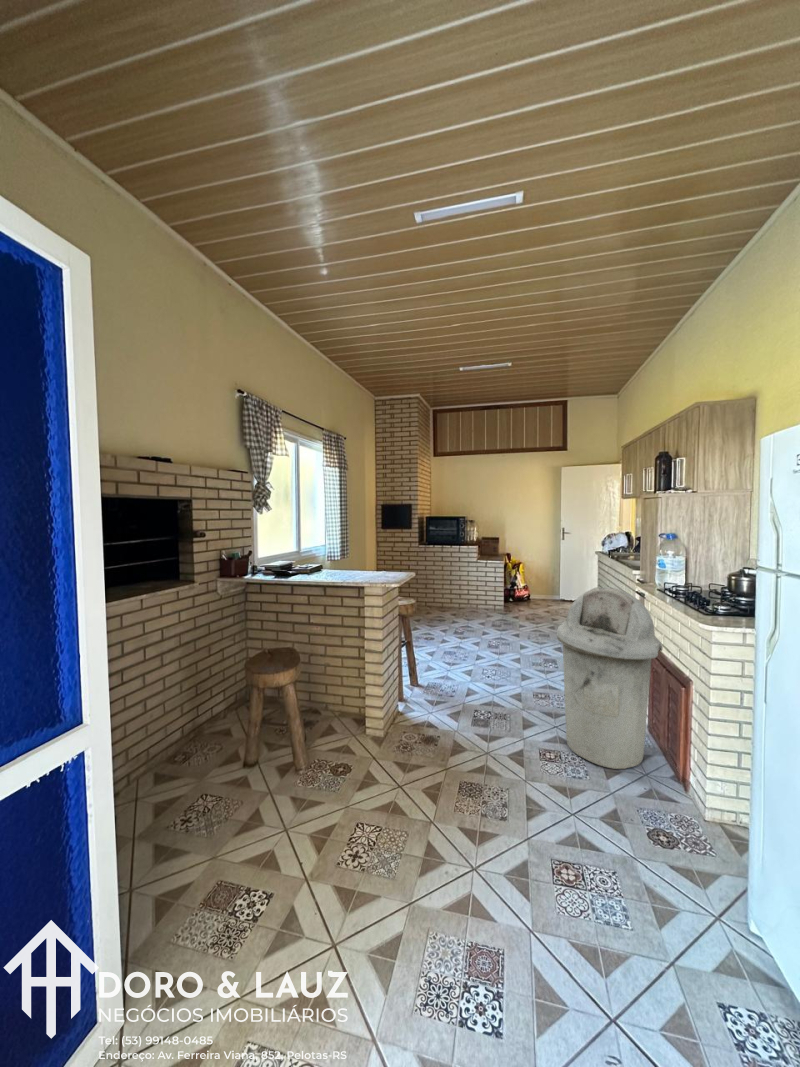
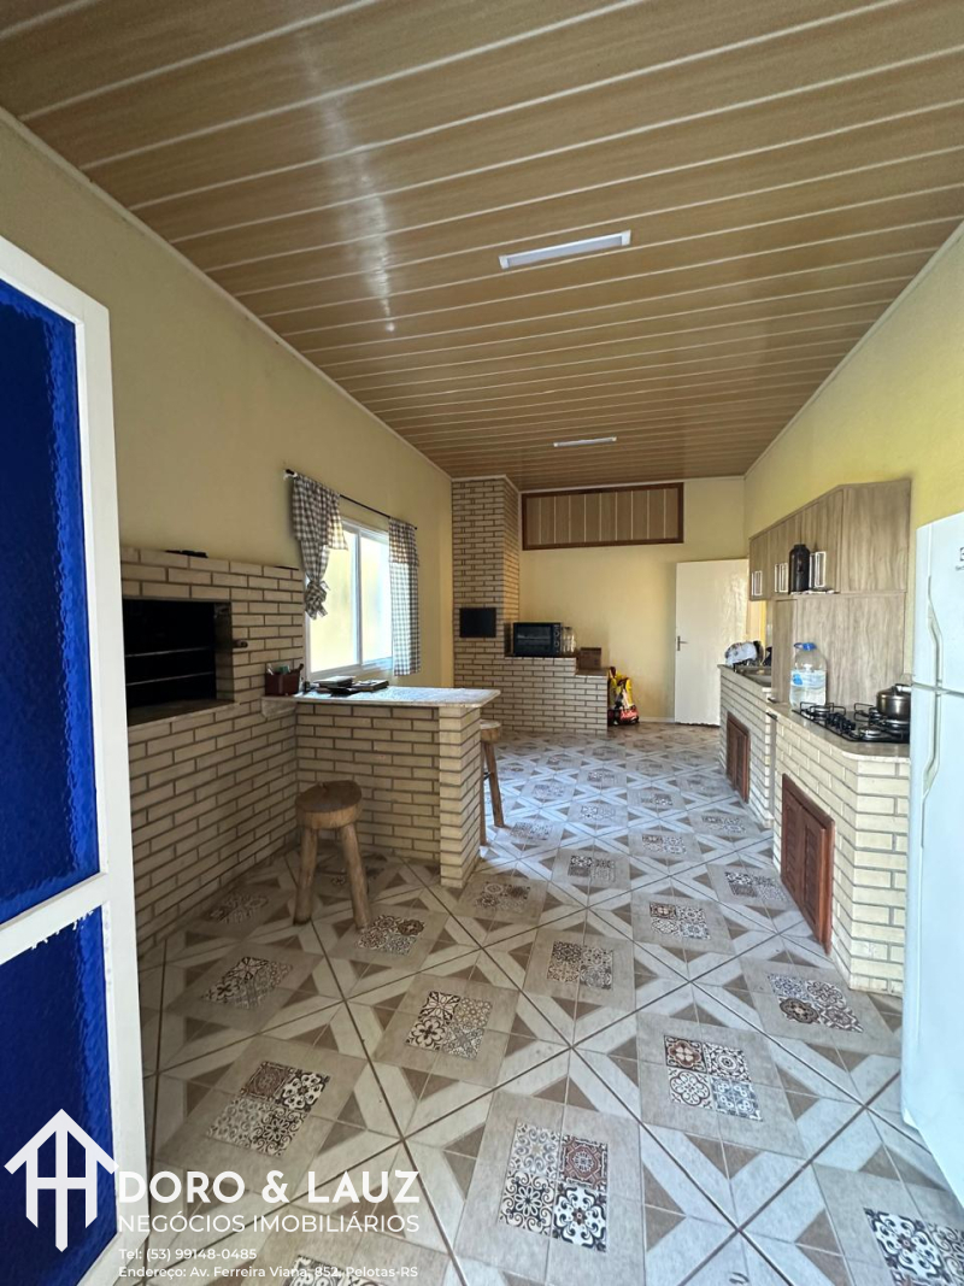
- trash can (606, 668)
